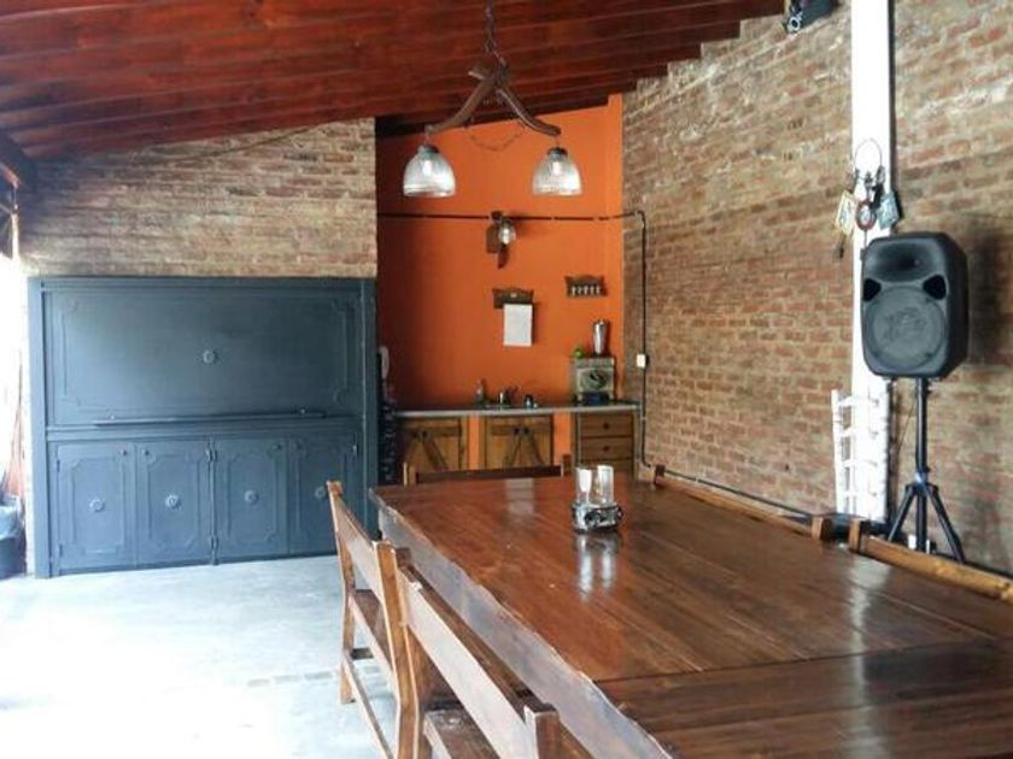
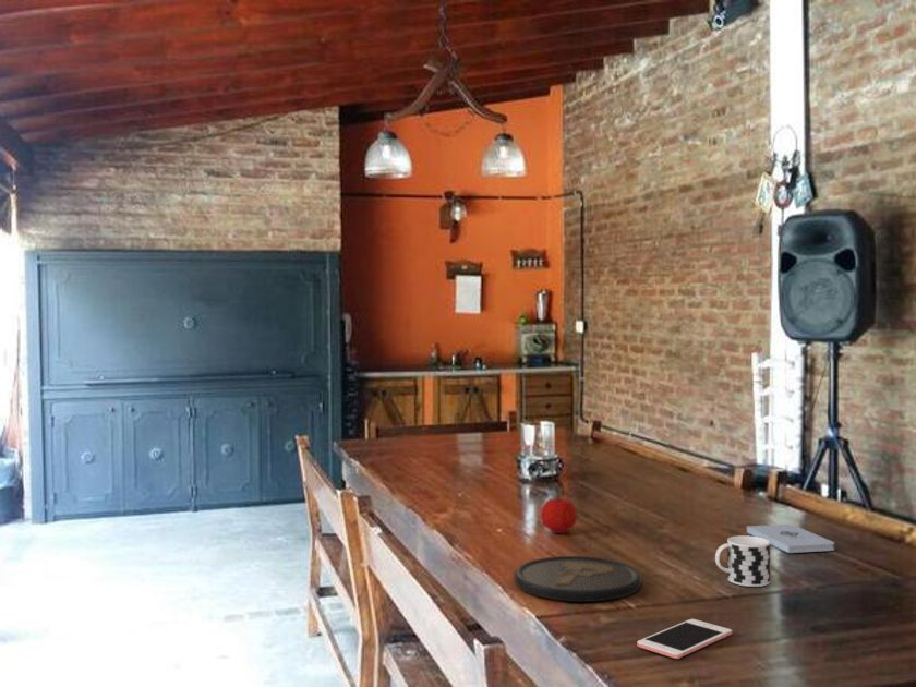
+ notepad (790, 538)
+ cup (742, 561)
+ cell phone (685, 638)
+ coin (577, 577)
+ fruit (558, 514)
